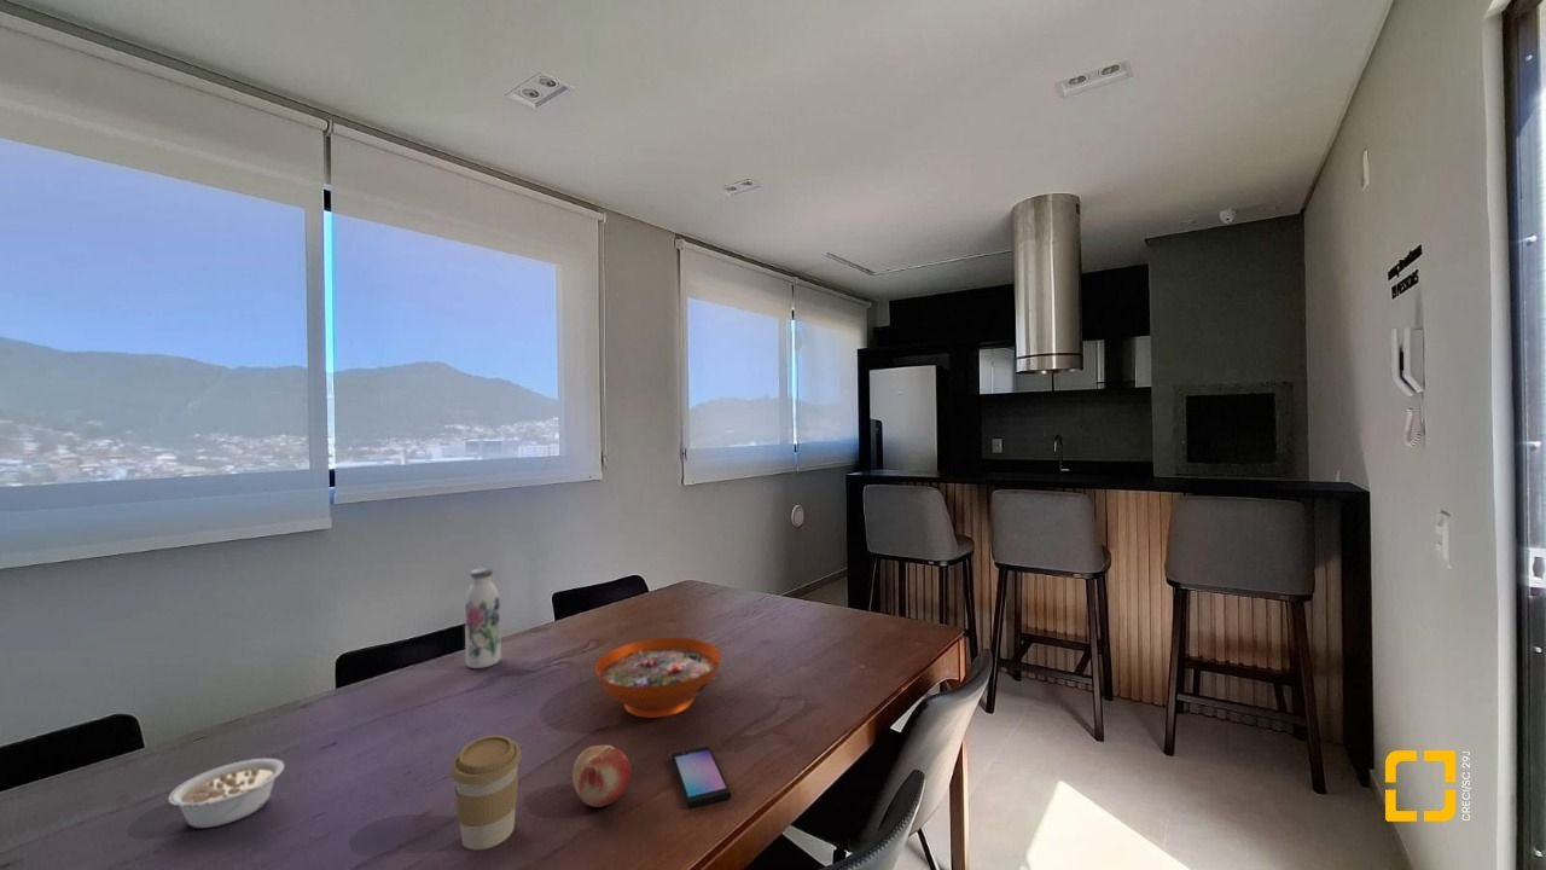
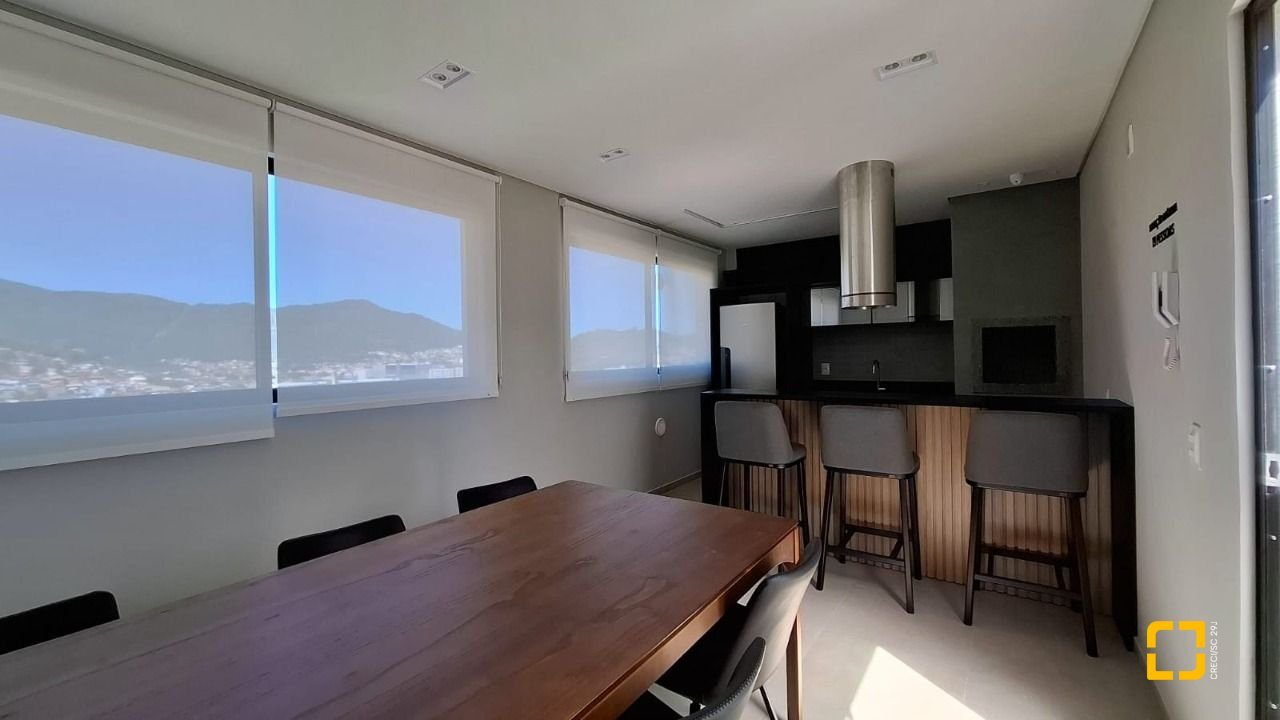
- water bottle (482, 615)
- smartphone (699, 775)
- legume (233, 791)
- fruit (601, 775)
- coffee cup (487, 789)
- decorative bowl (659, 679)
